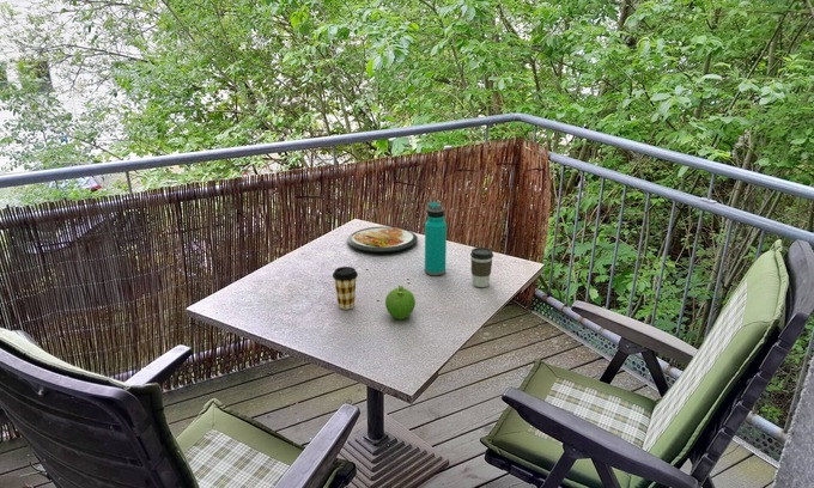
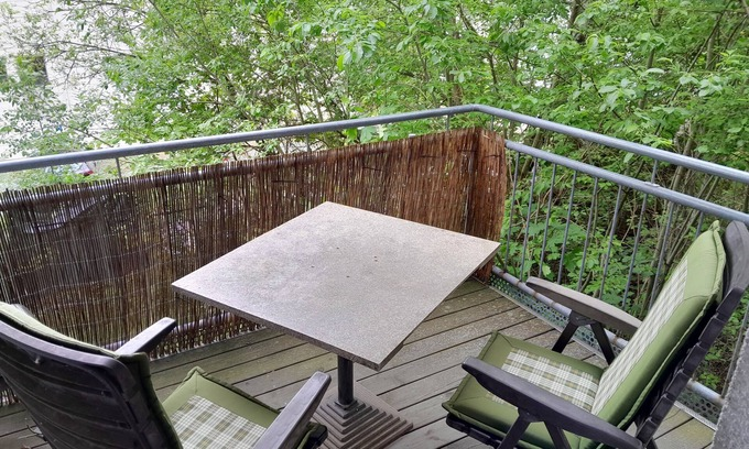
- coffee cup (345, 288)
- dish (382, 237)
- water bottle (435, 238)
- fruit (400, 301)
- coffee cup (481, 267)
